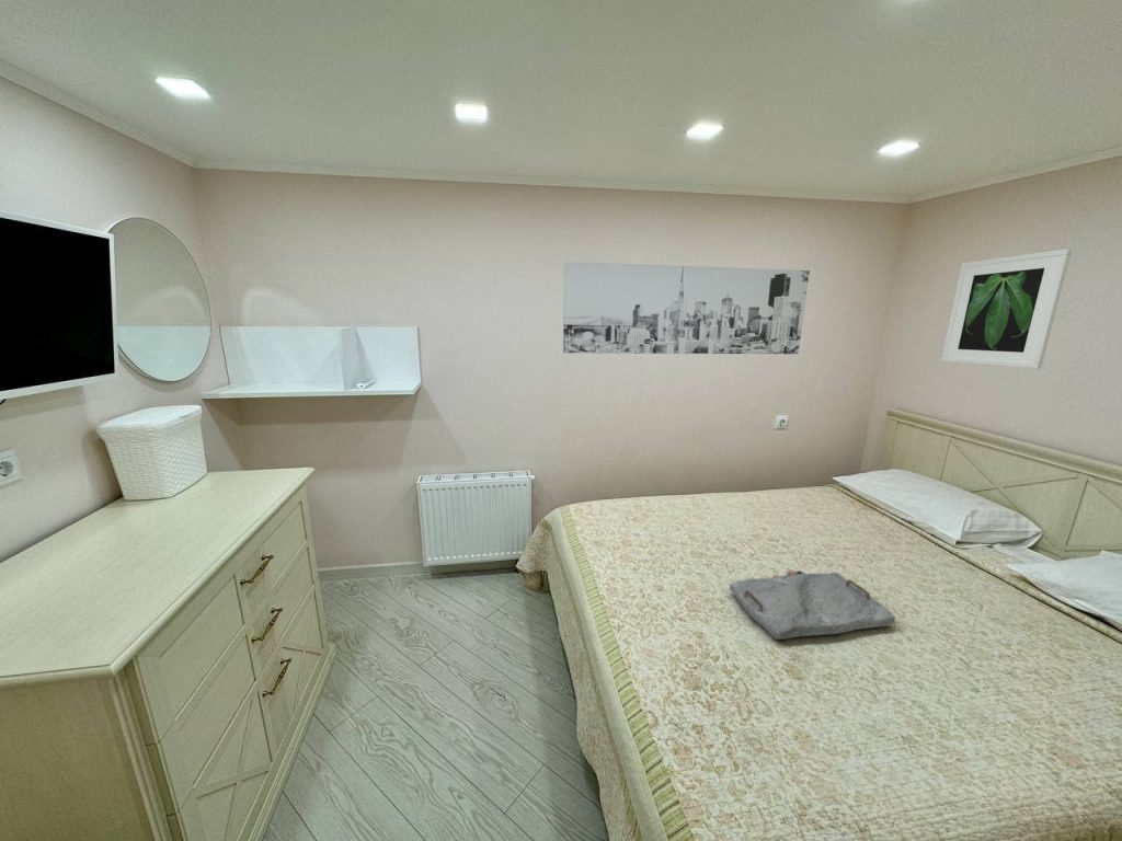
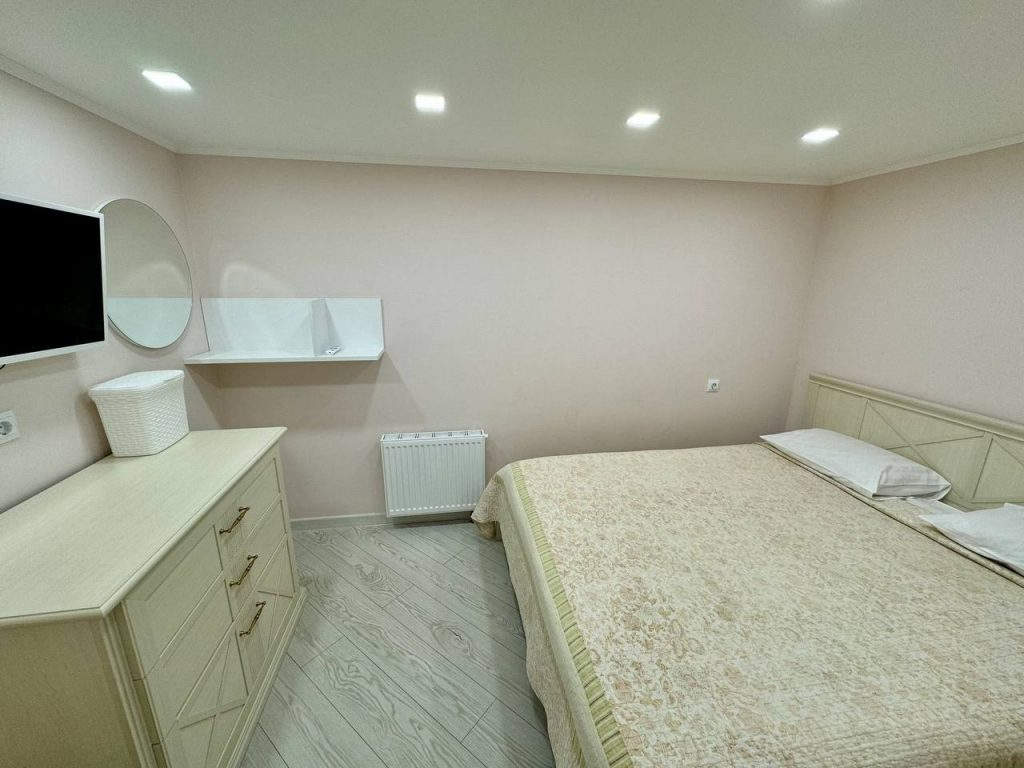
- wall art (688, 310)
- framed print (998, 312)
- serving tray (801, 594)
